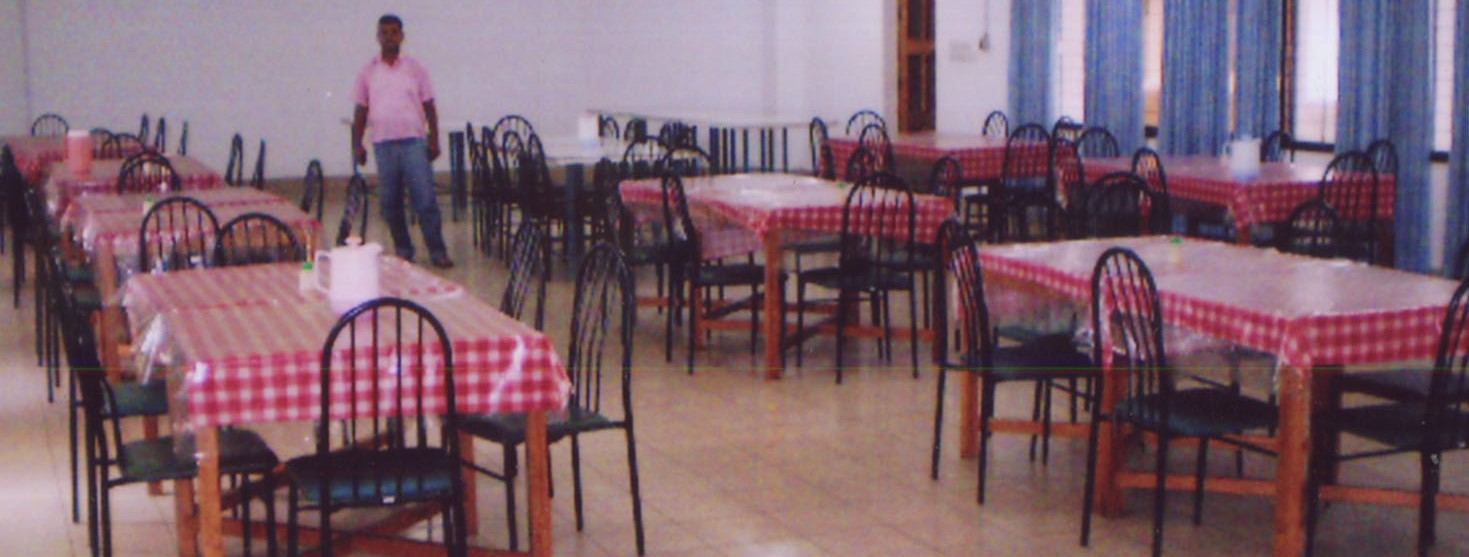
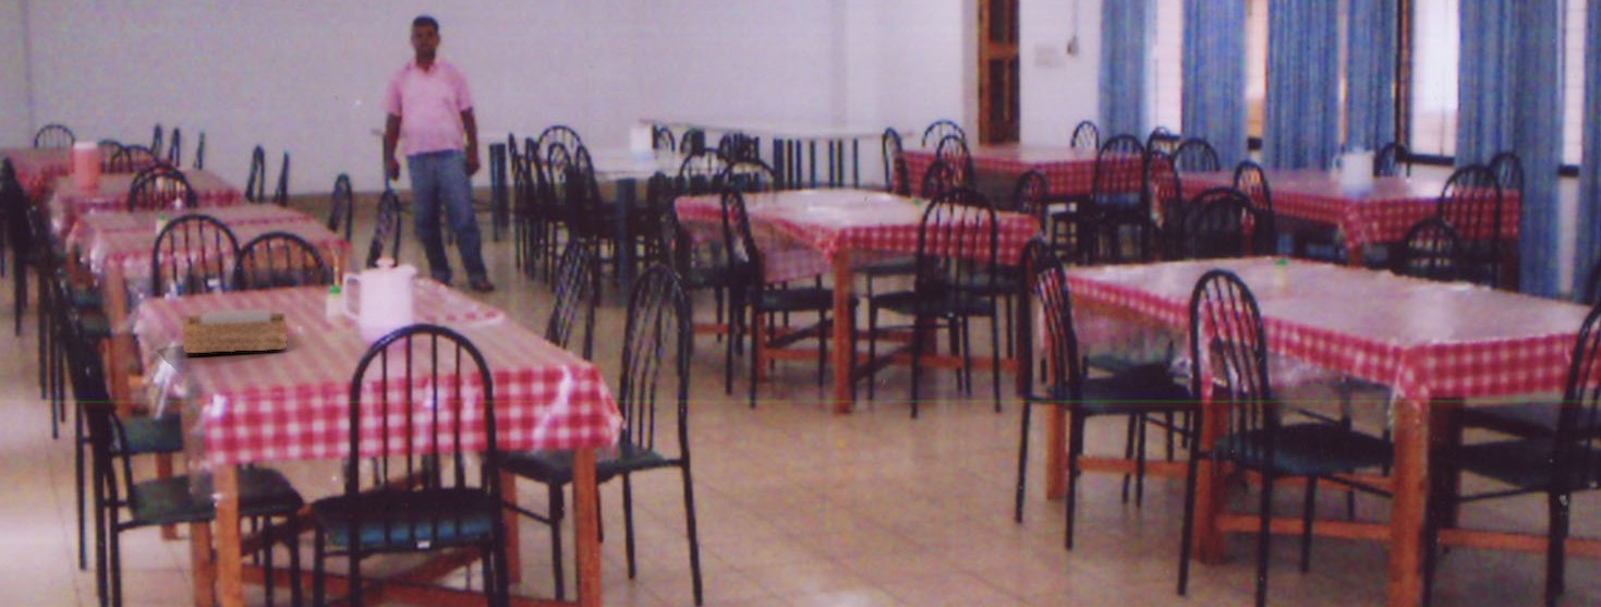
+ napkin holder (235, 328)
